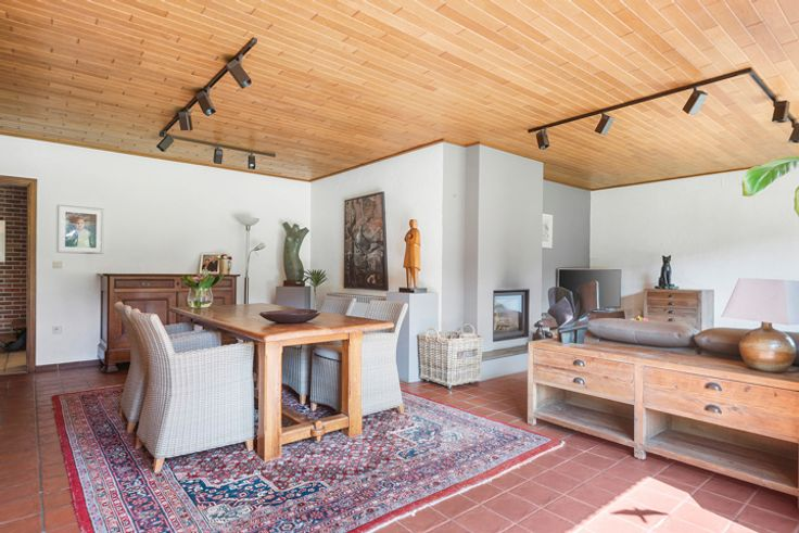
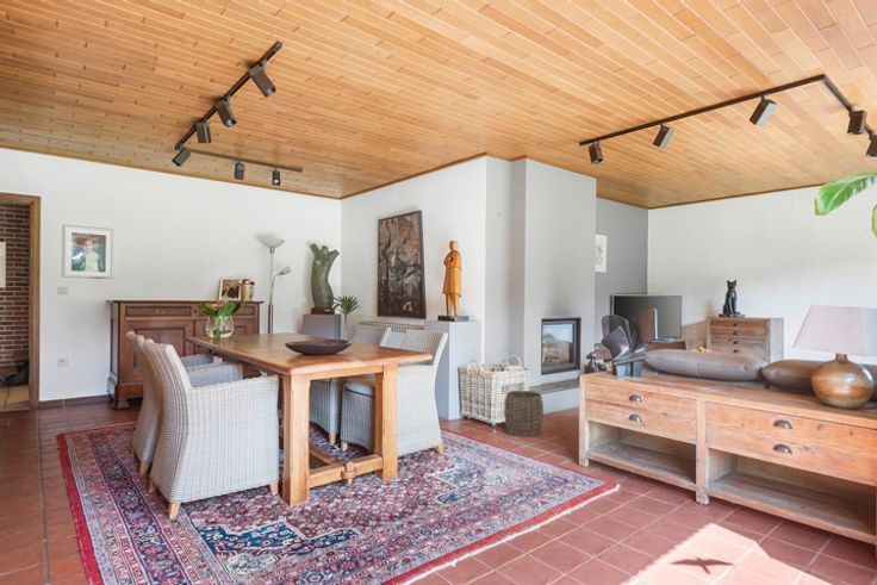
+ woven basket (523, 412)
